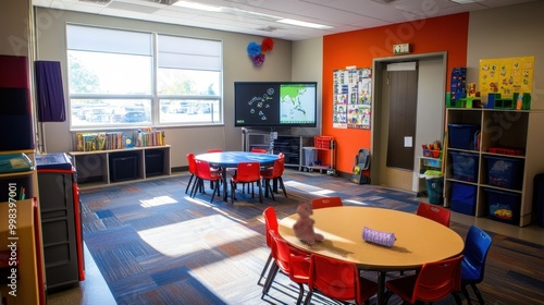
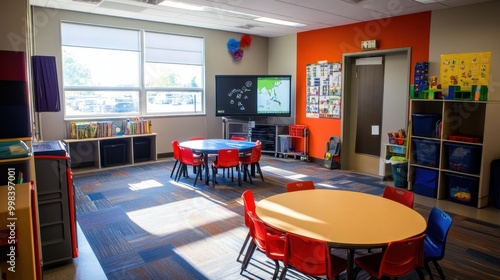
- teddy bear (308, 220)
- pencil case (378, 236)
